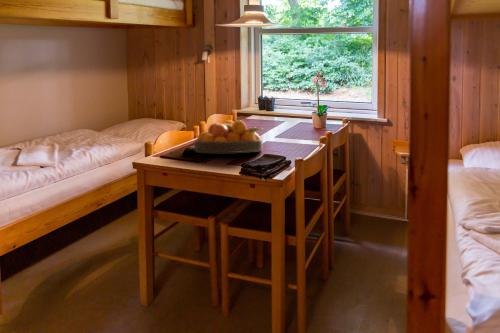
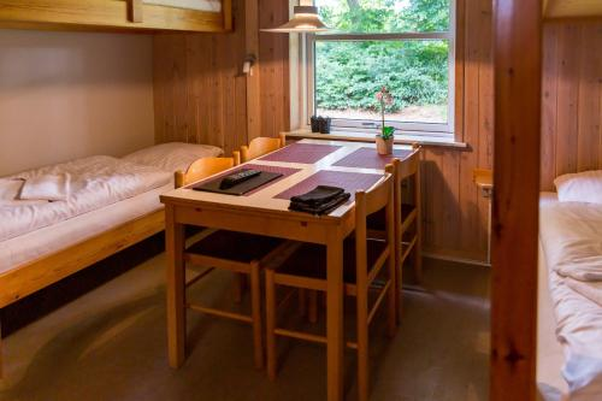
- fruit bowl (228, 135)
